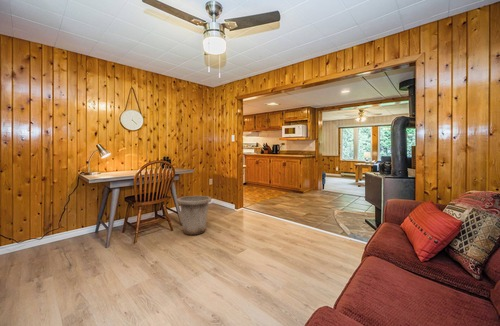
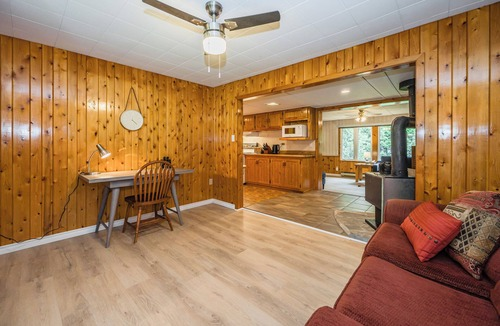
- trash can (194, 214)
